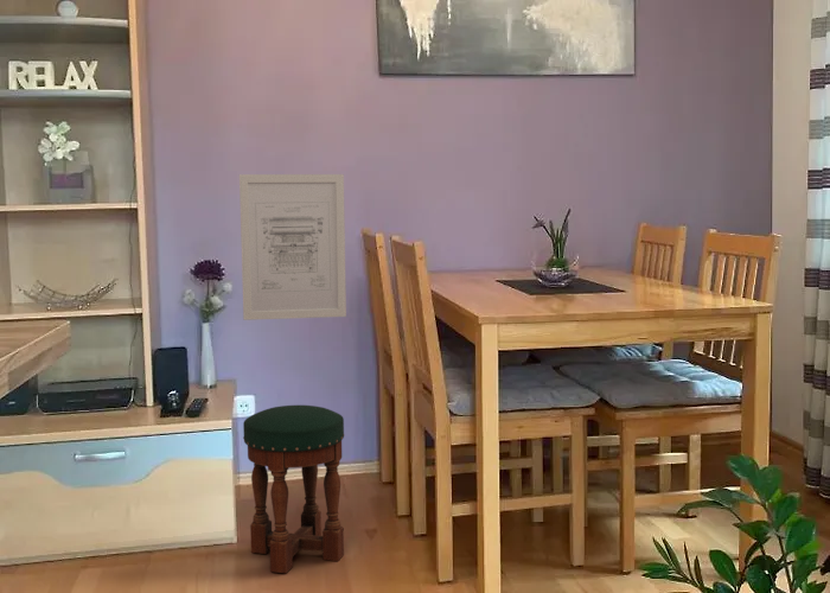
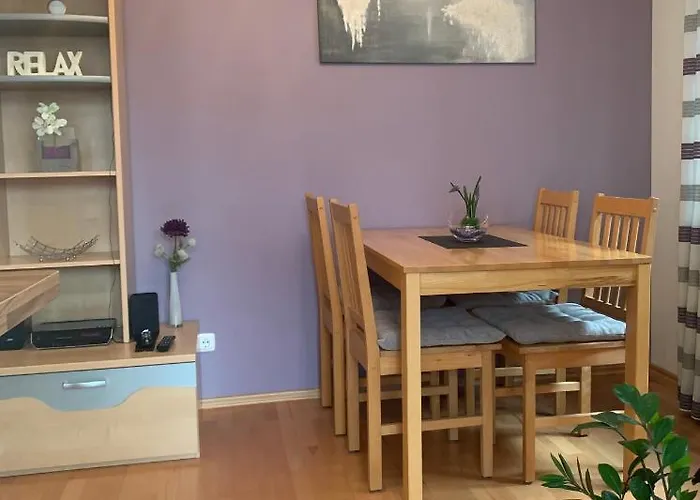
- stool (302, 479)
- wall art (293, 247)
